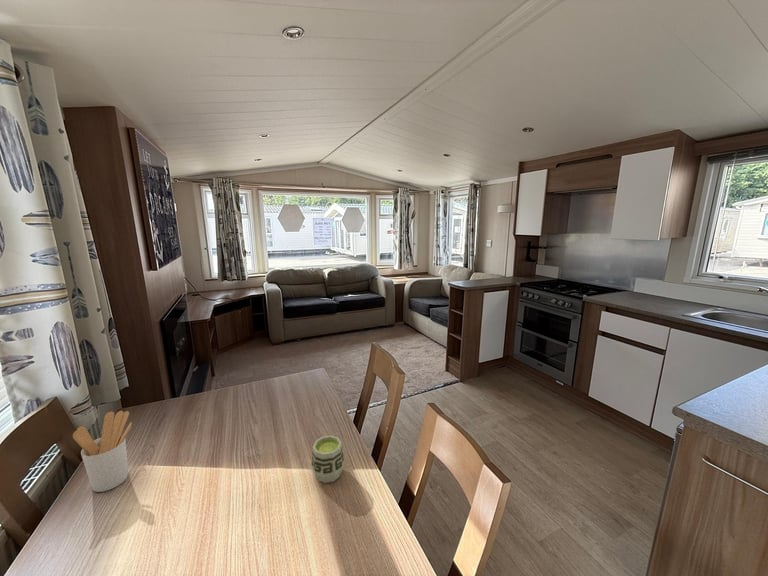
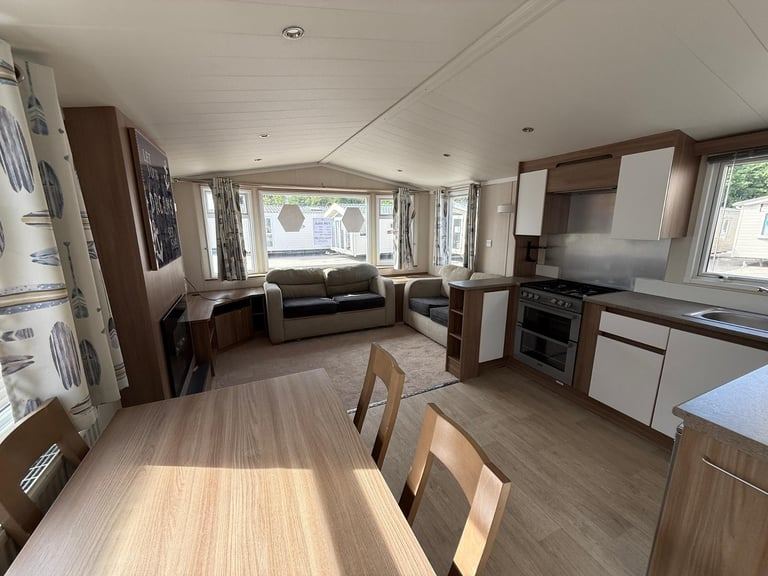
- utensil holder (110, 448)
- cup (327, 459)
